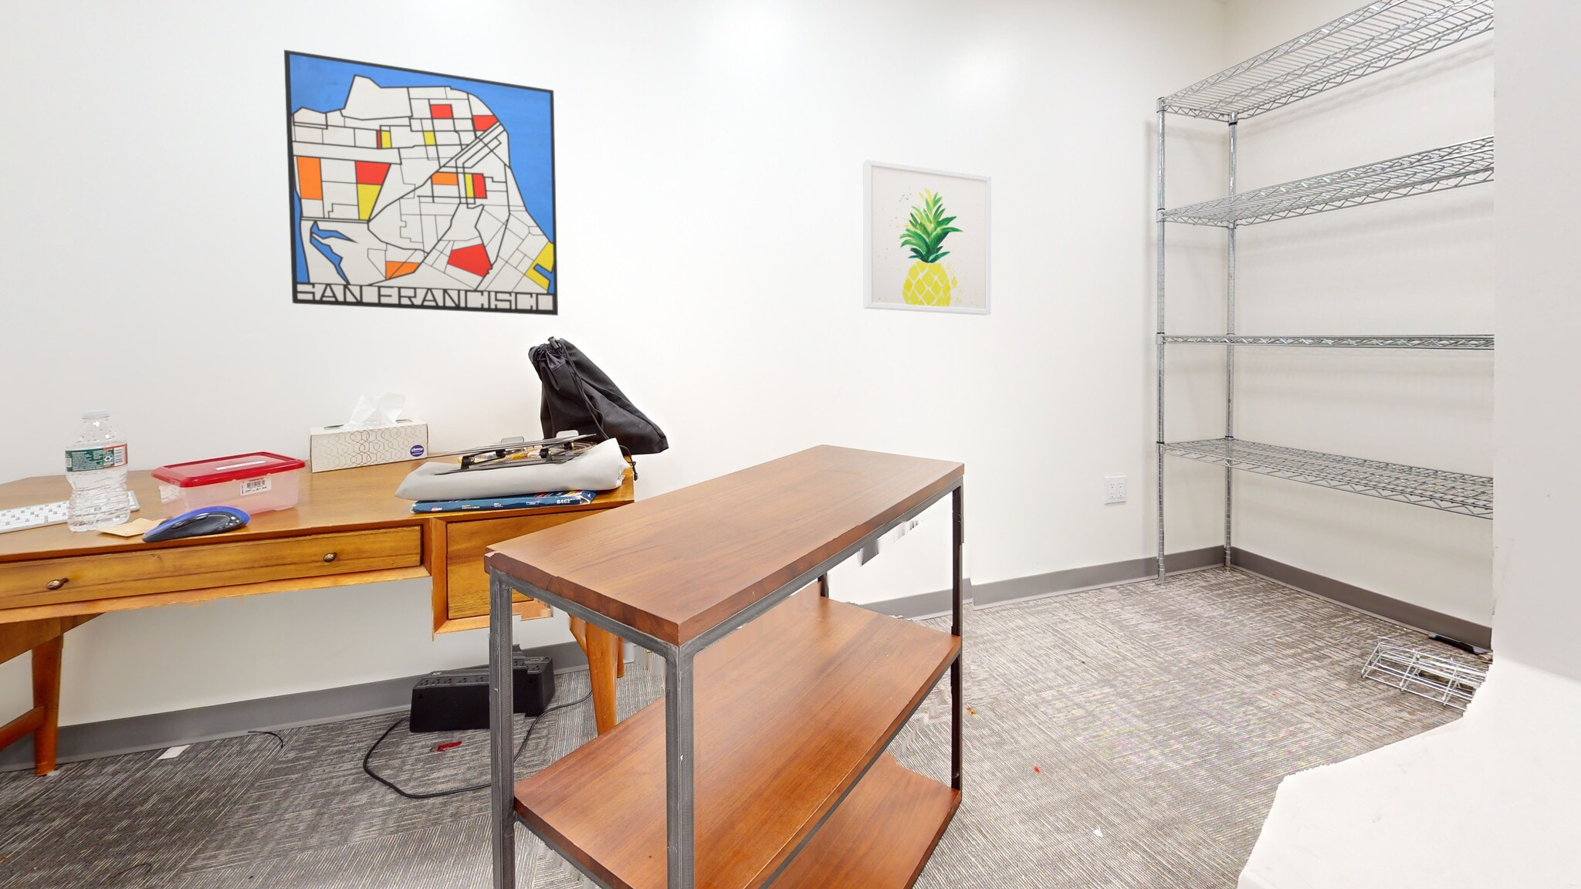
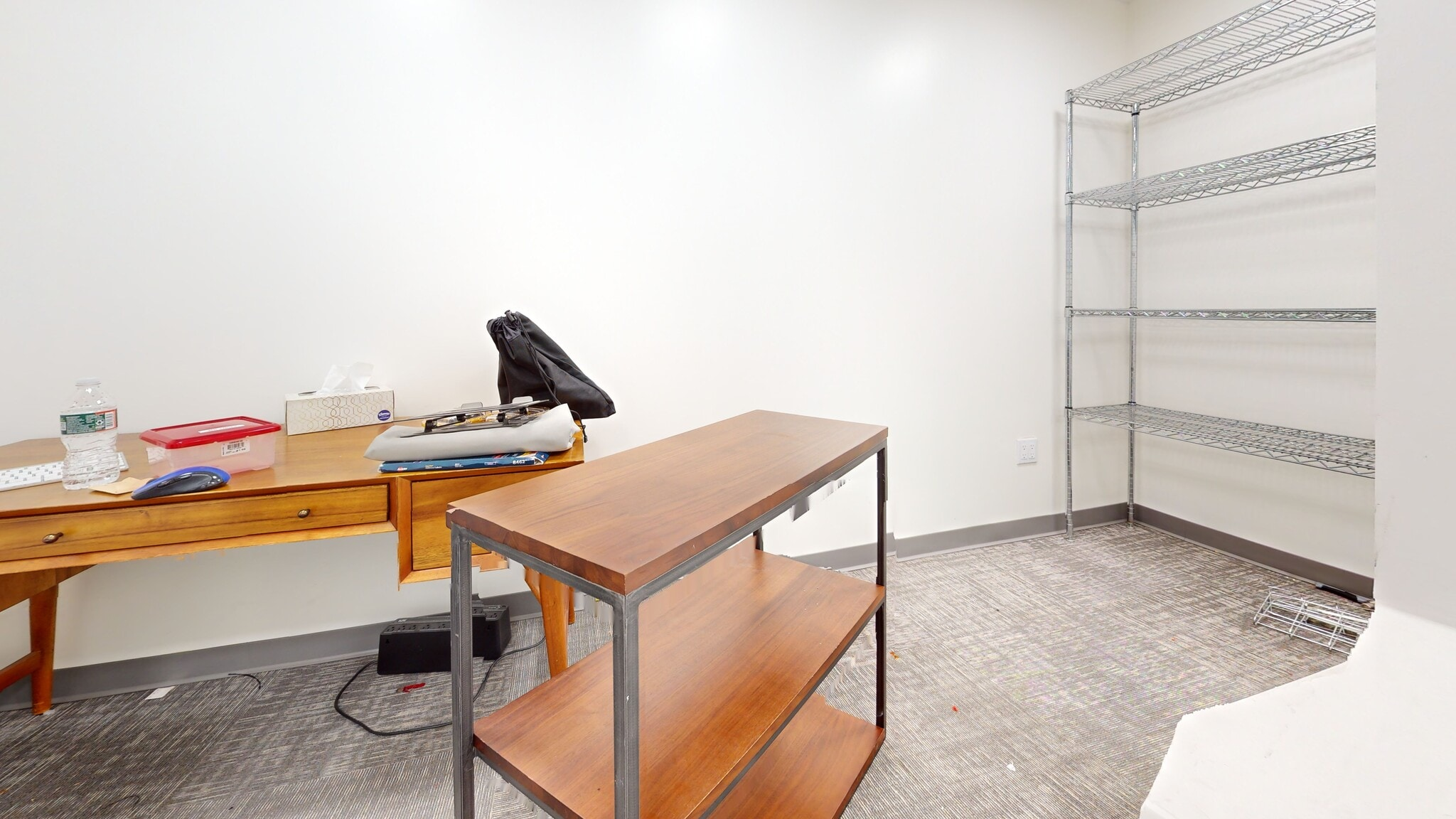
- wall art (430, 191)
- wall art (928, 241)
